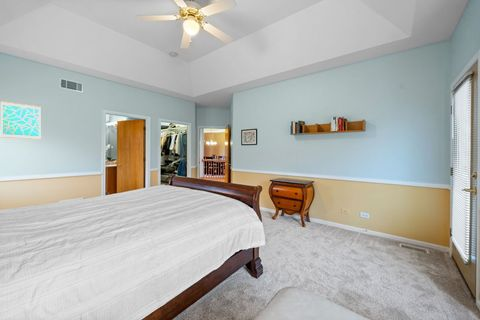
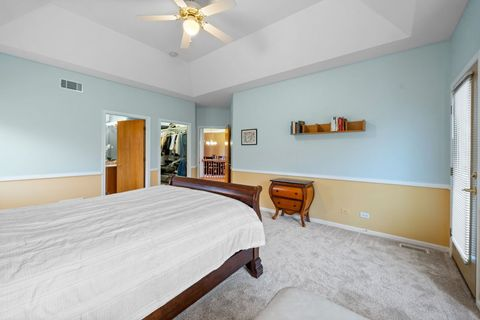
- wall art (21, 121)
